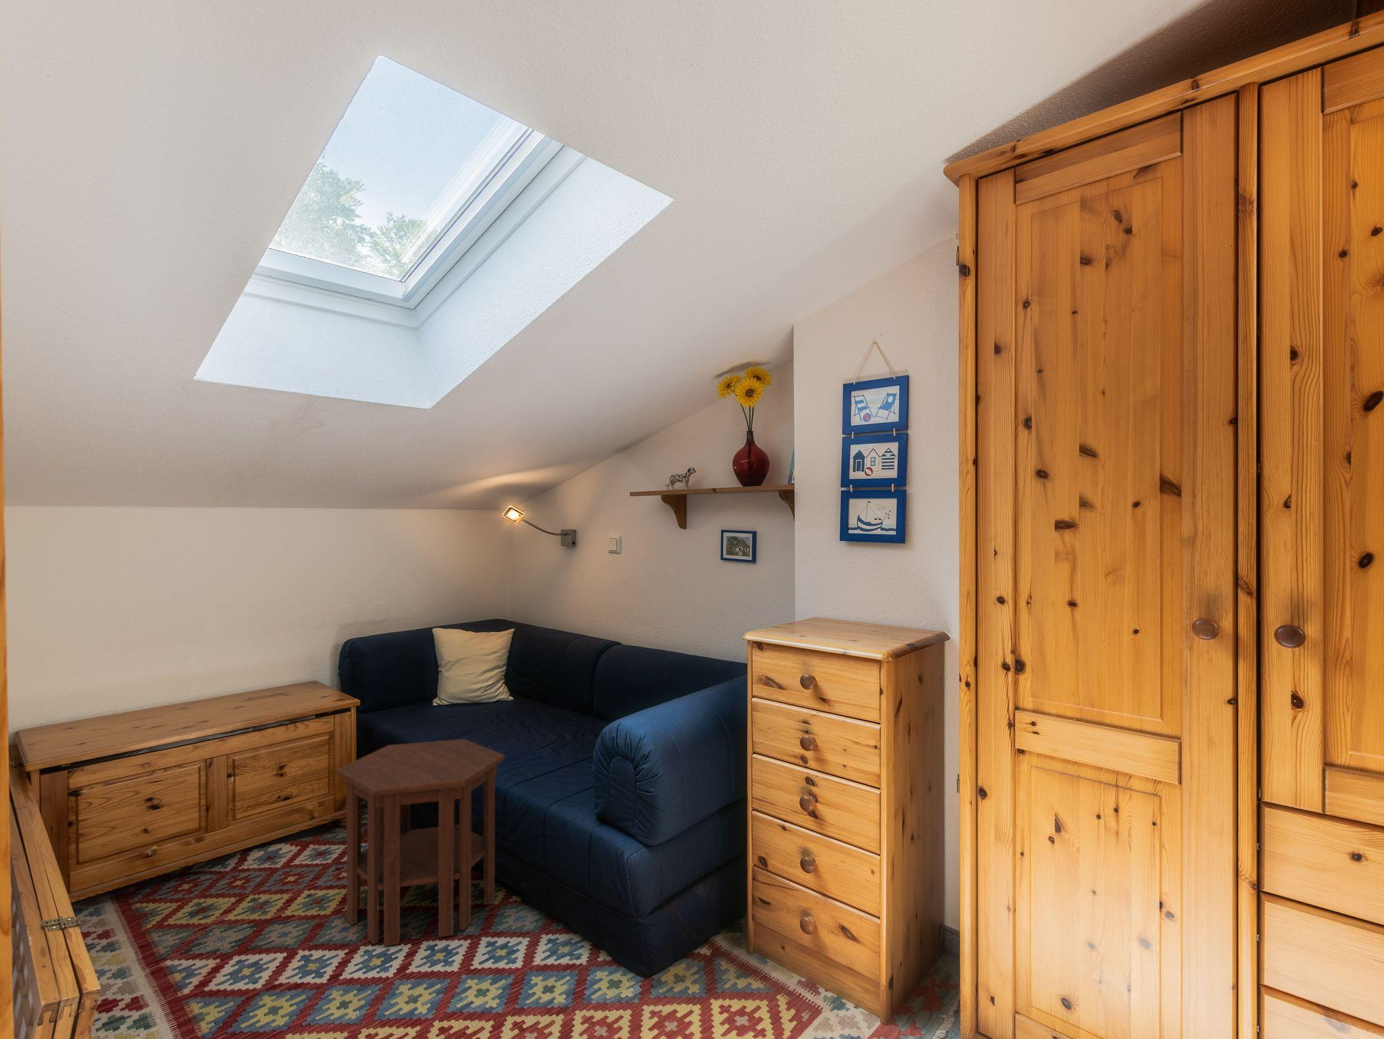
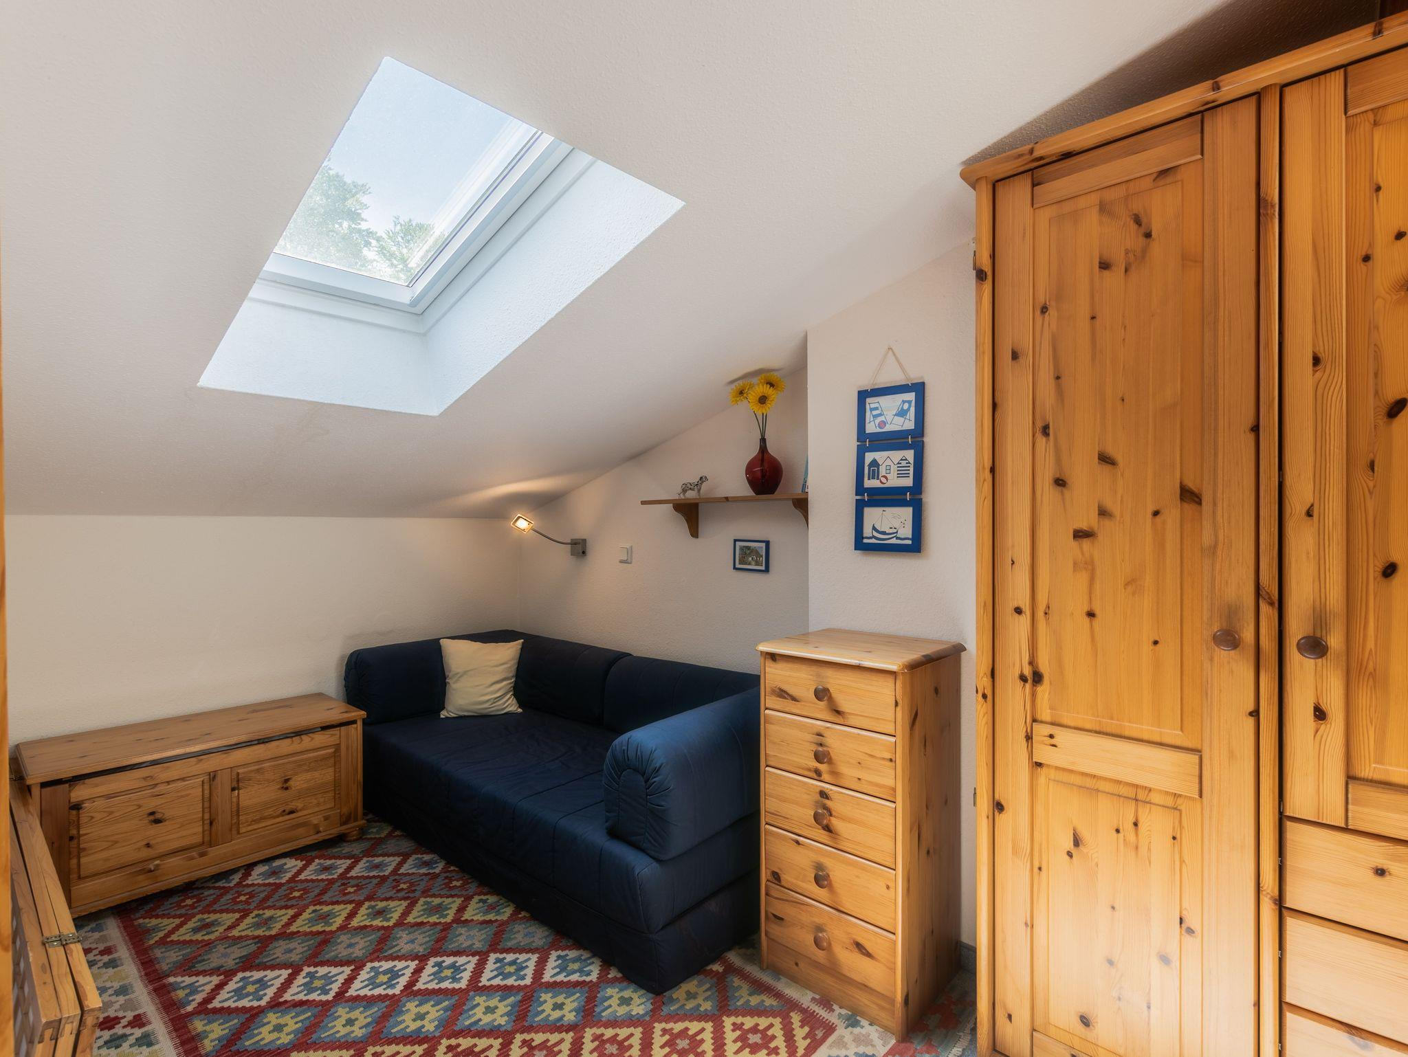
- side table (423, 834)
